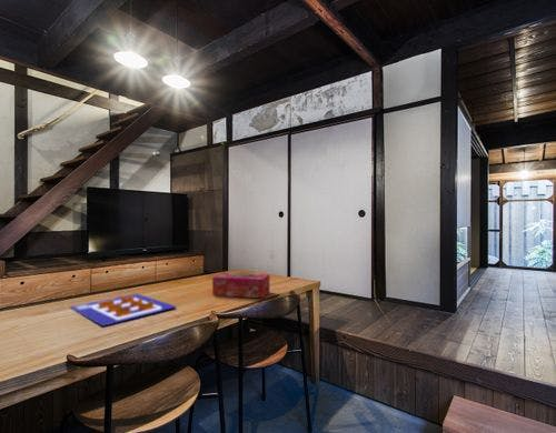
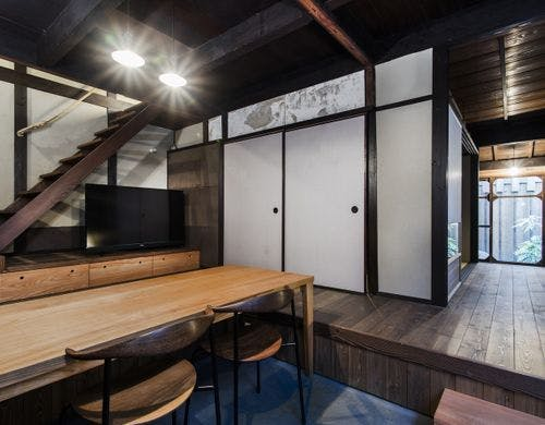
- poster (122, 303)
- tissue box (241, 284)
